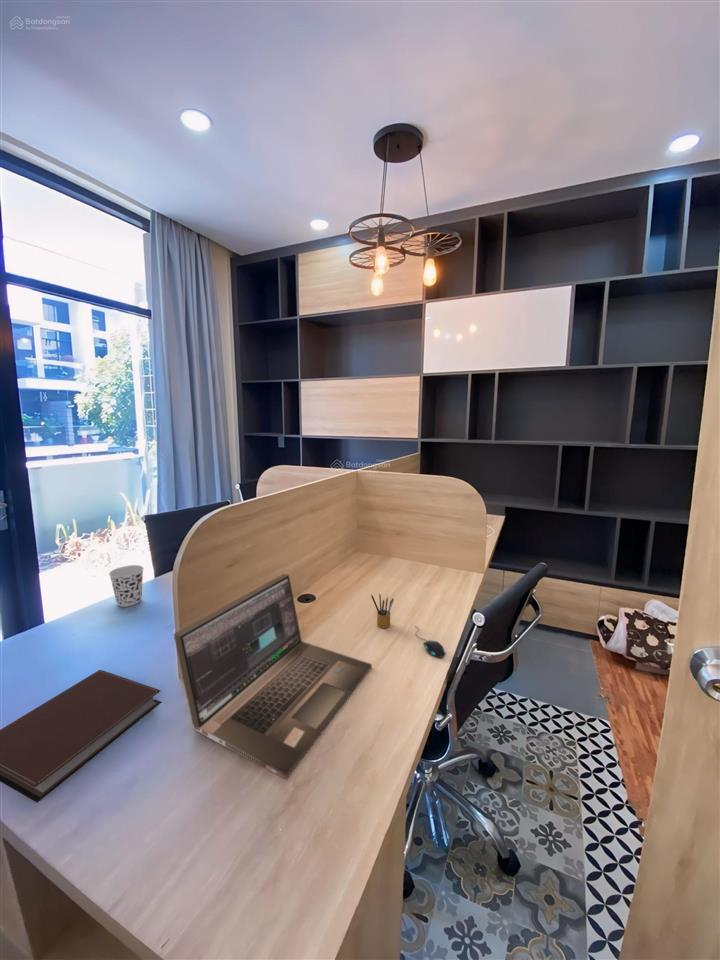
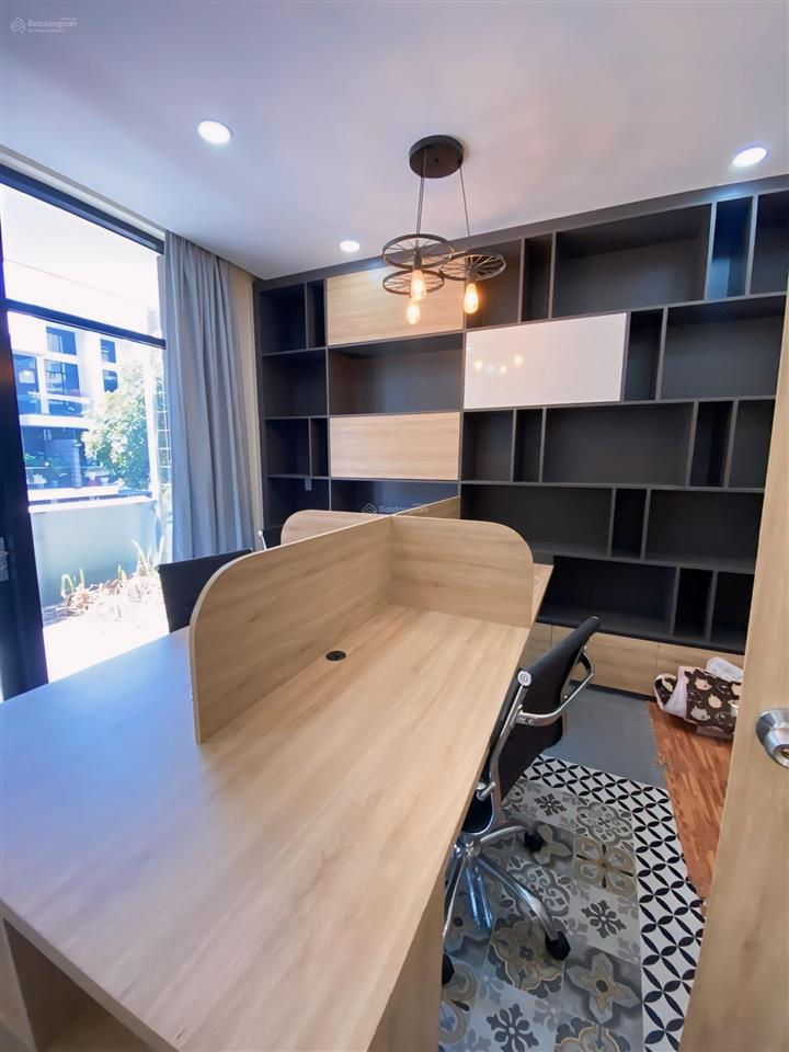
- mouse (429, 640)
- laptop (284, 653)
- notebook (73, 723)
- cup (128, 586)
- pencil box (382, 609)
